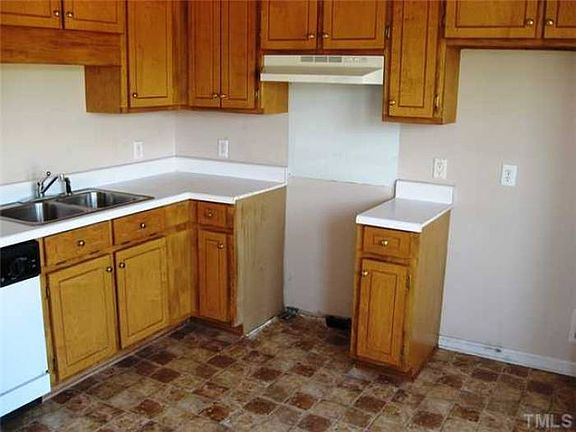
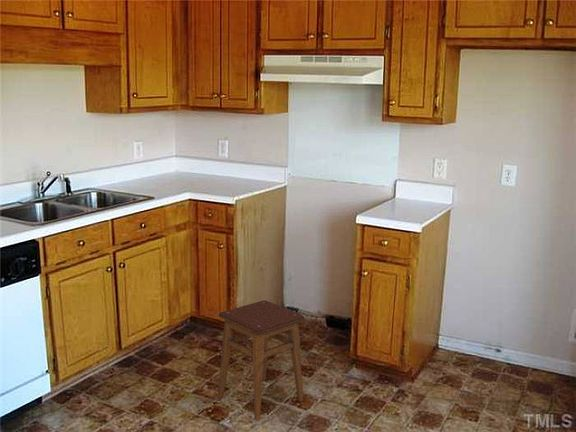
+ stool (261, 356)
